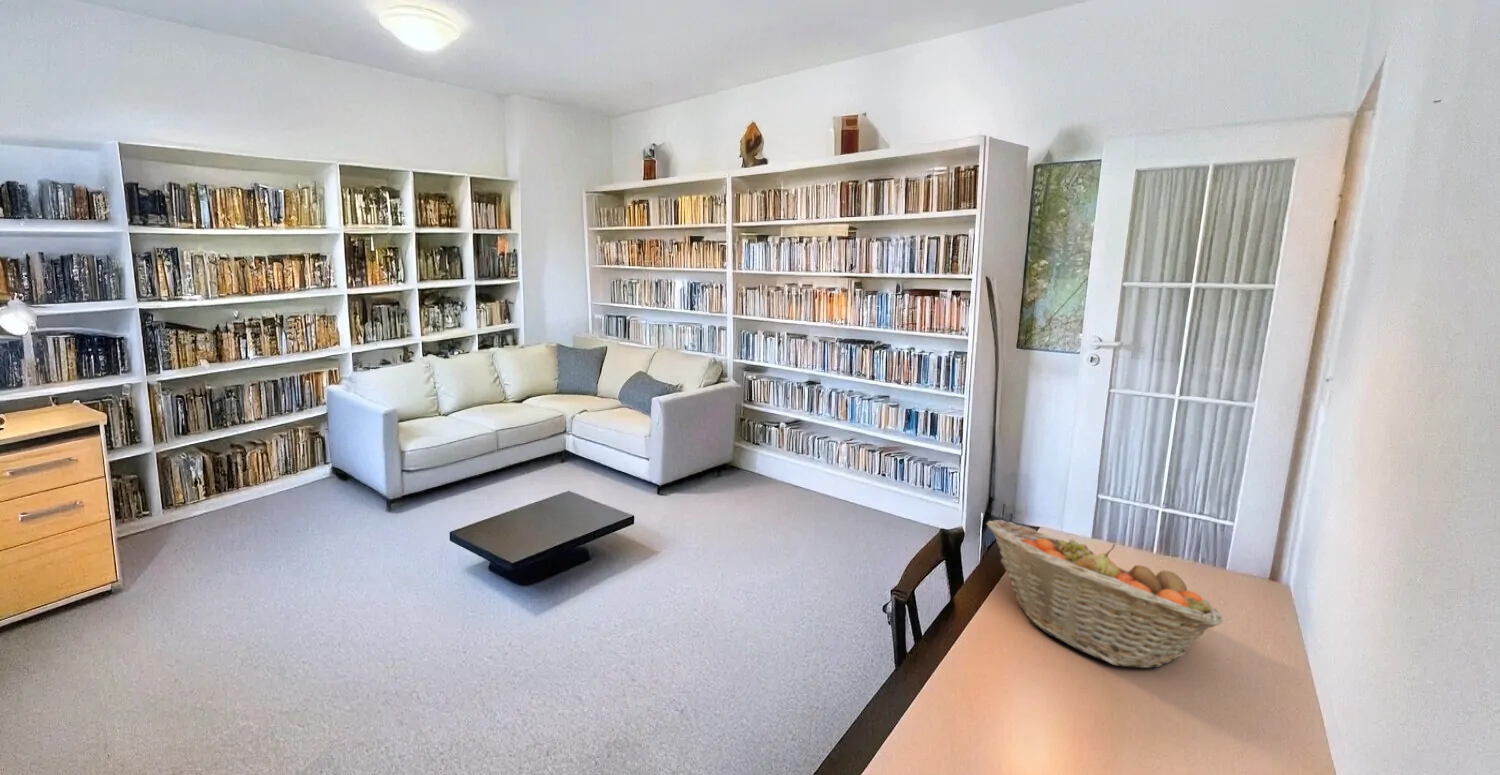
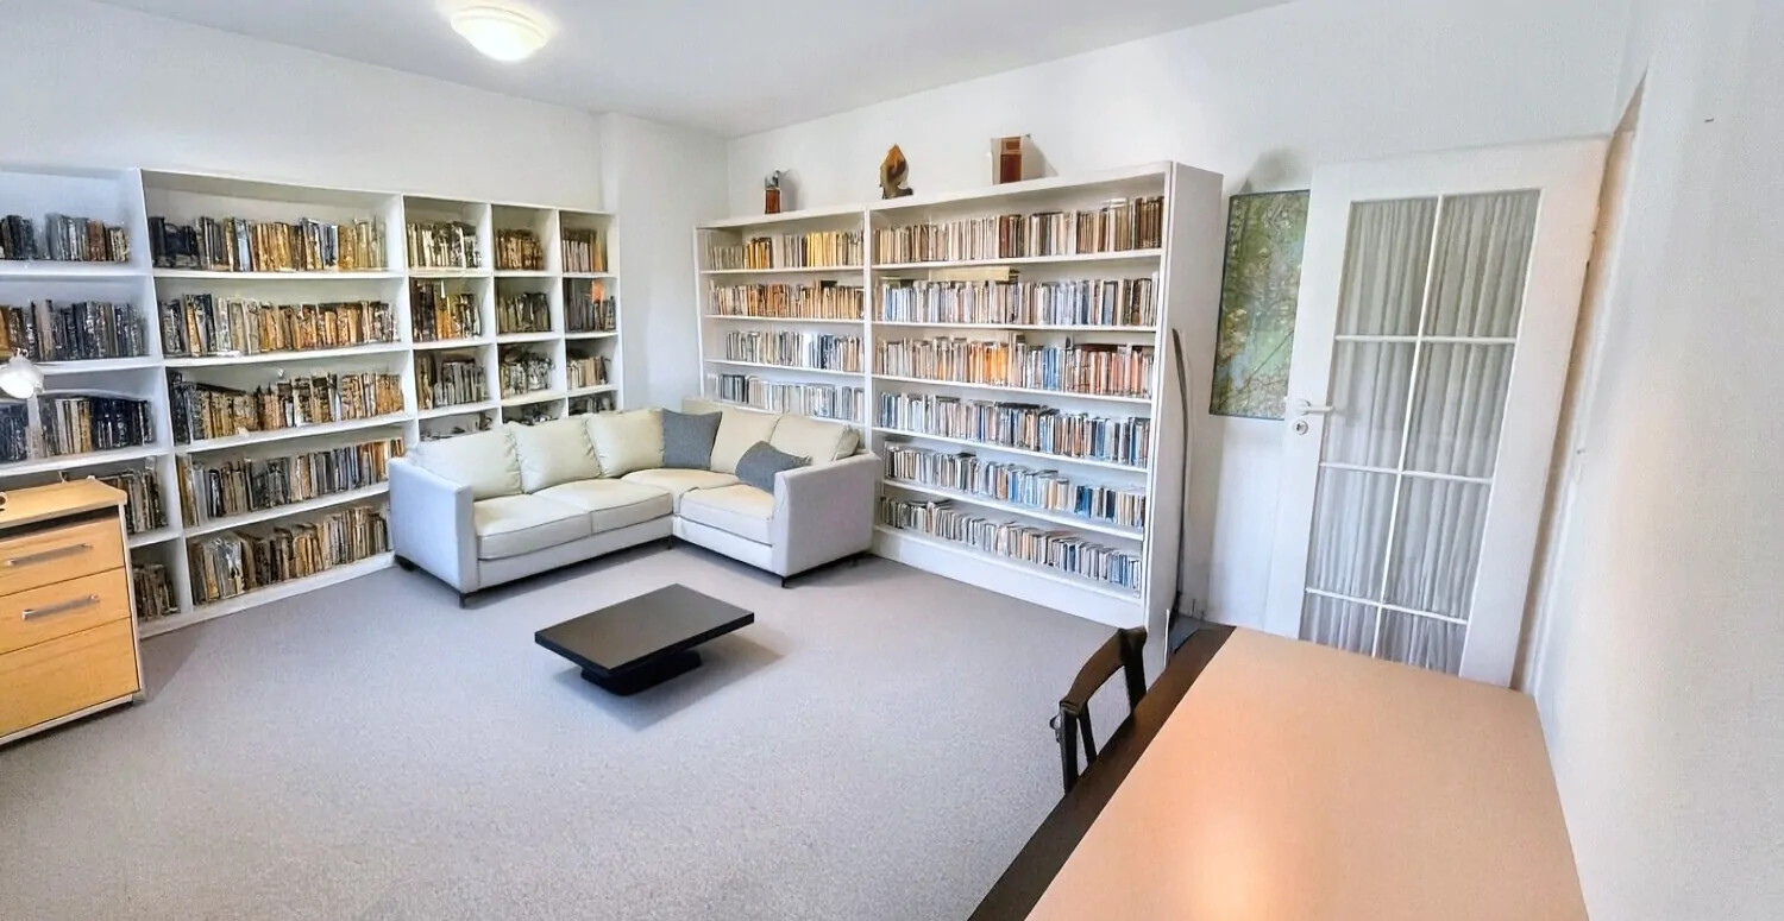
- fruit basket (1090, 582)
